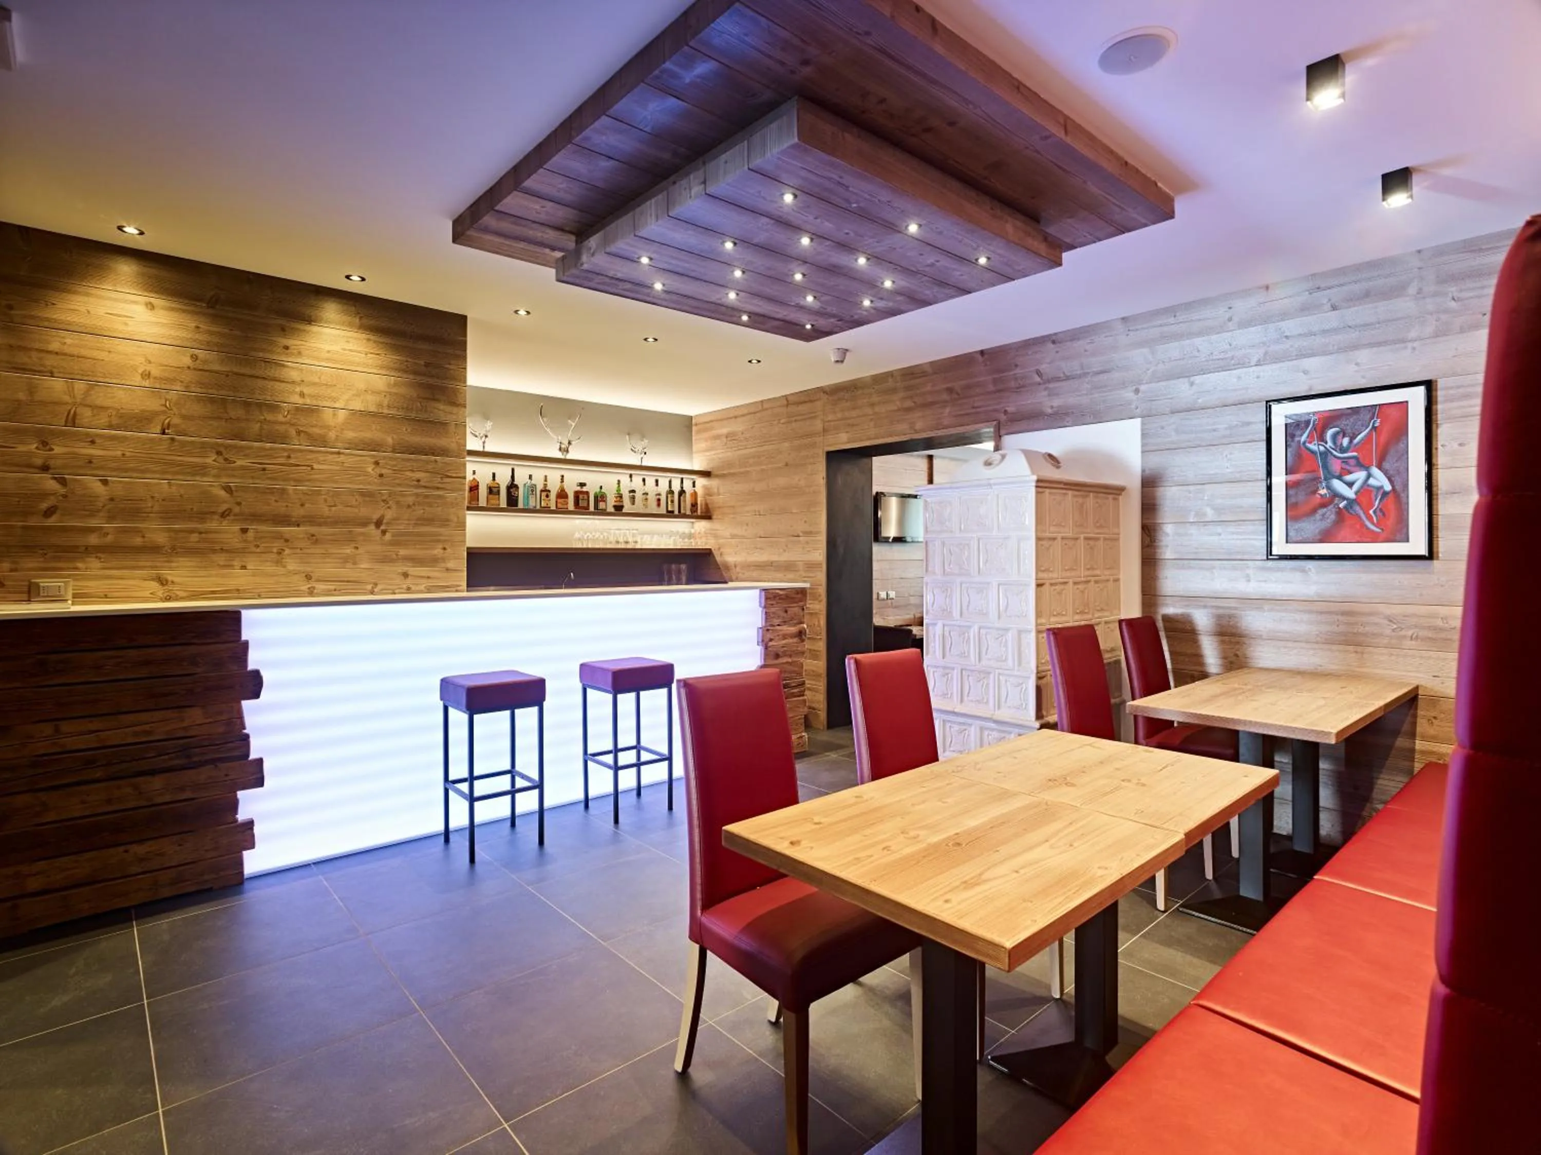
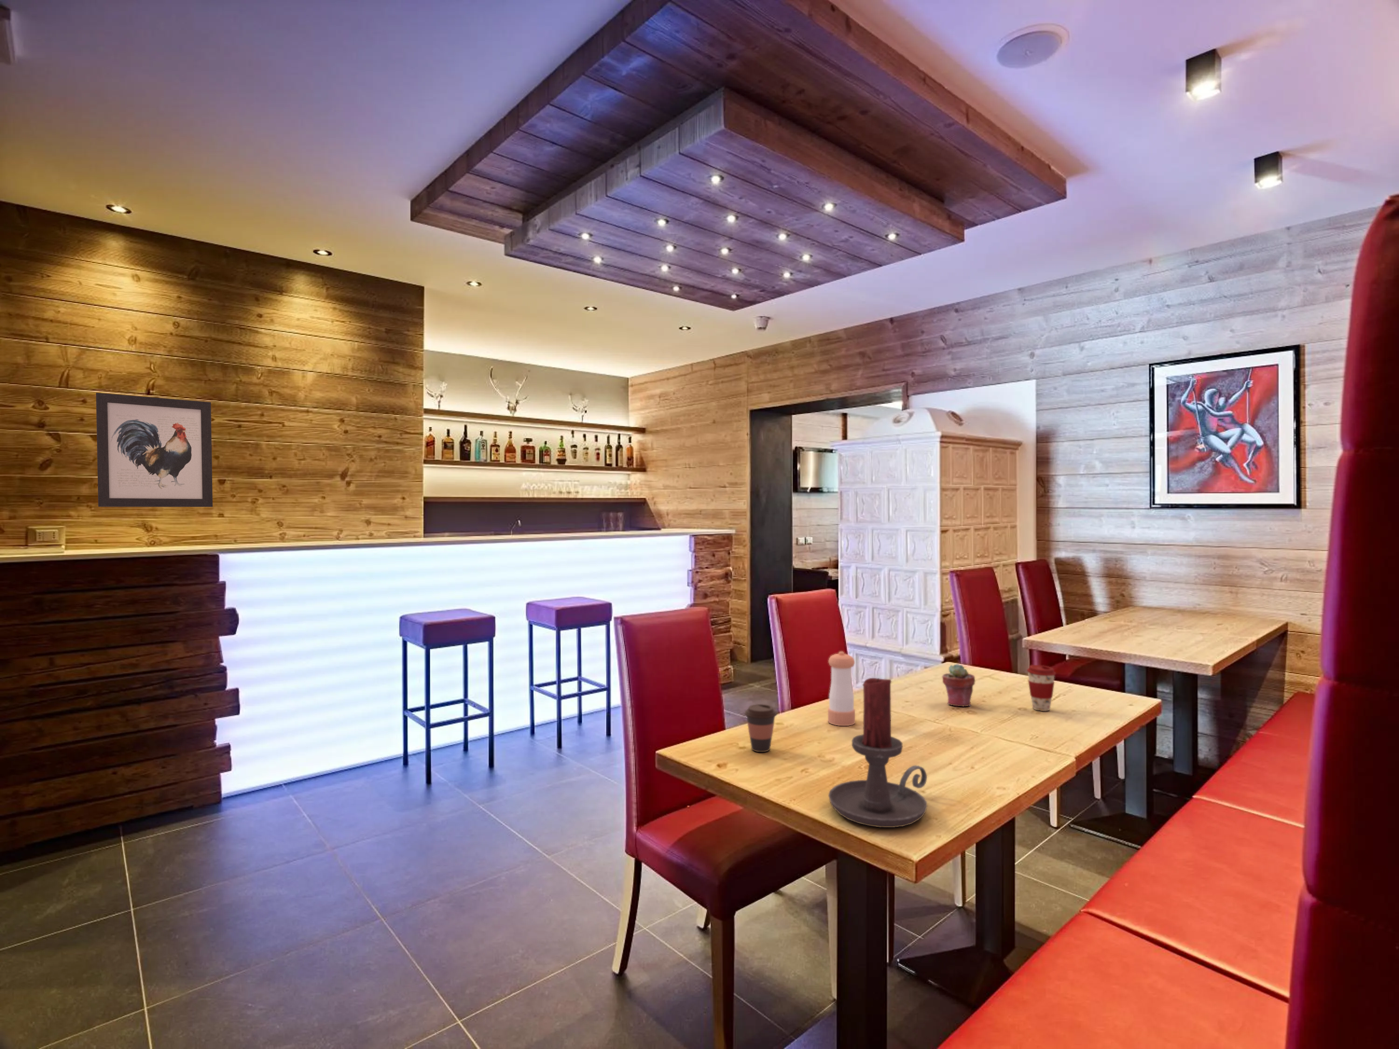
+ wall art (156, 452)
+ coffee cup (1041, 688)
+ coffee cup (760, 728)
+ potted succulent (958, 683)
+ pepper shaker (842, 686)
+ candle holder (886, 740)
